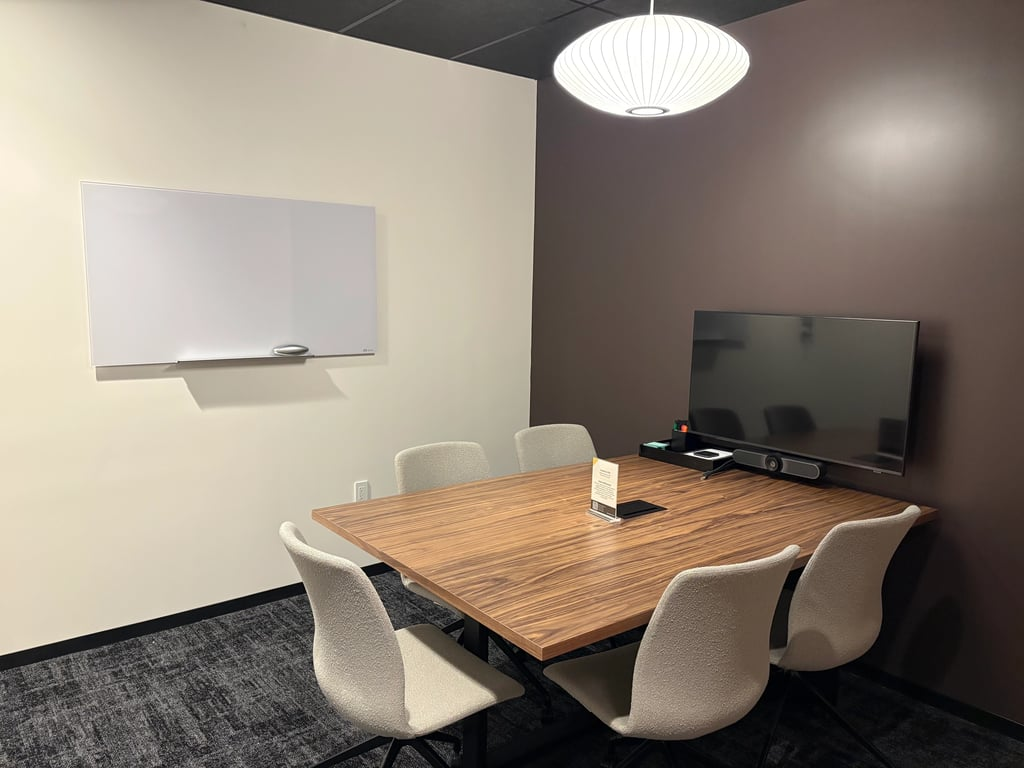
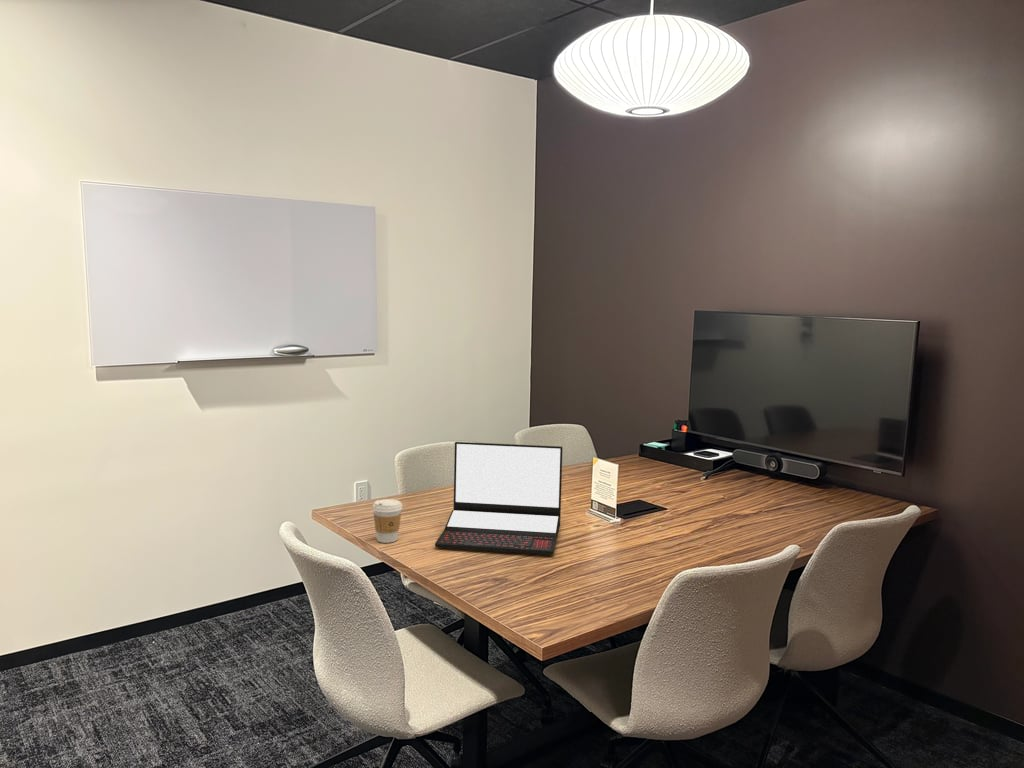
+ coffee cup (387, 520)
+ laptop (501, 495)
